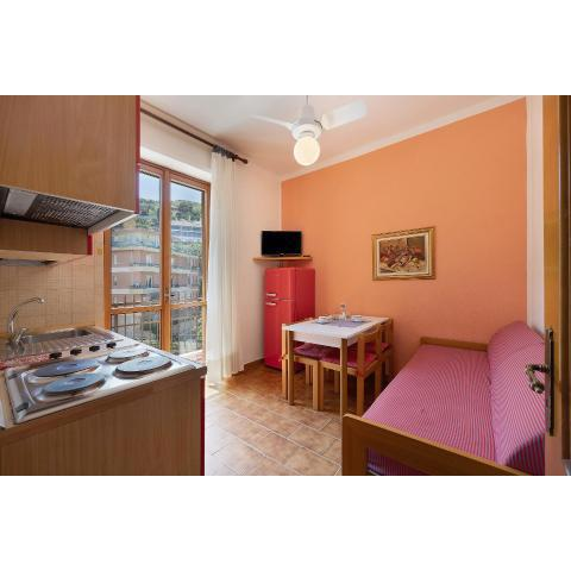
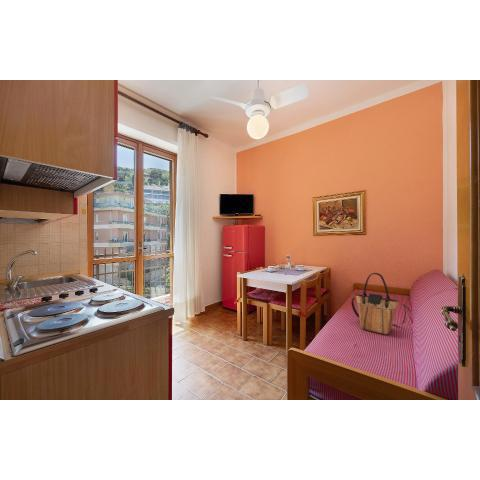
+ tote bag (379, 299)
